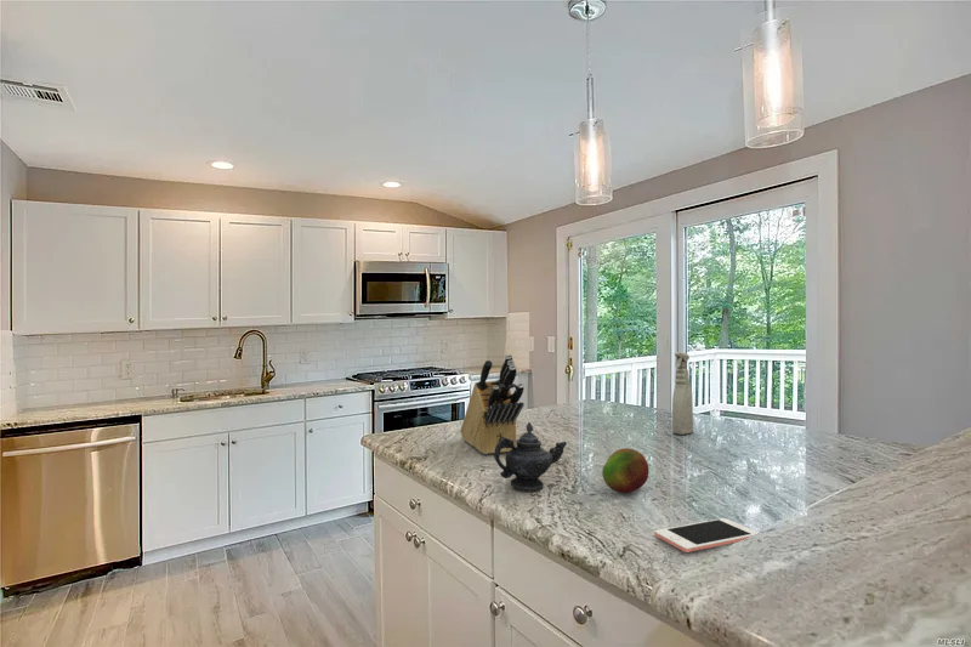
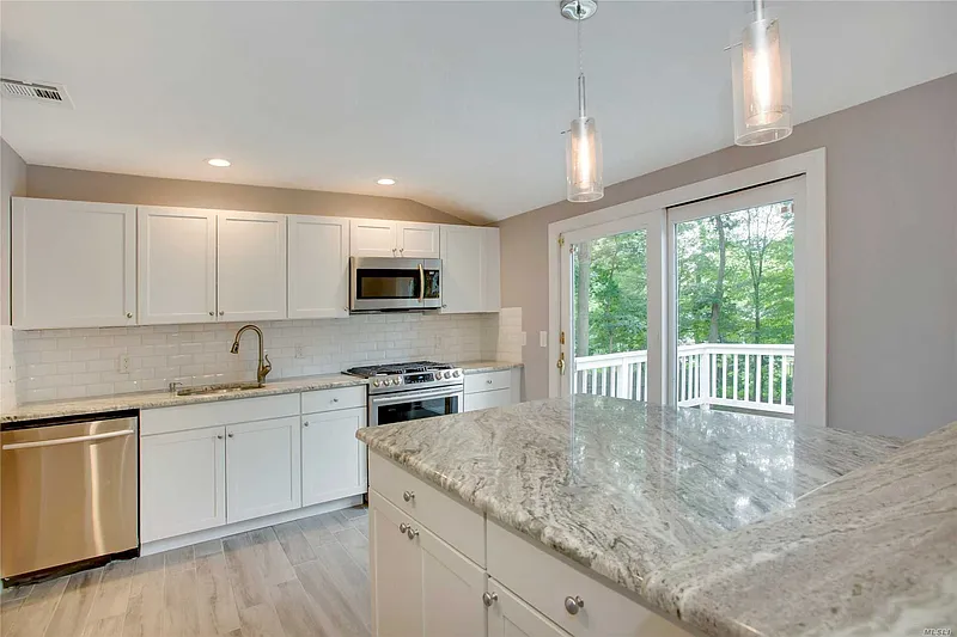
- fruit (625, 470)
- knife block (490, 399)
- spray bottle (682, 391)
- cell phone (706, 534)
- teapot (530, 454)
